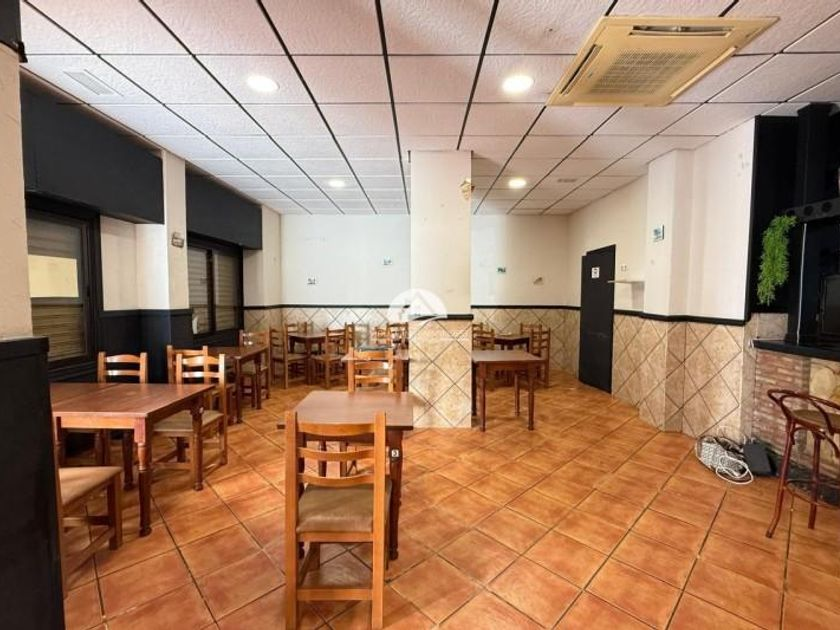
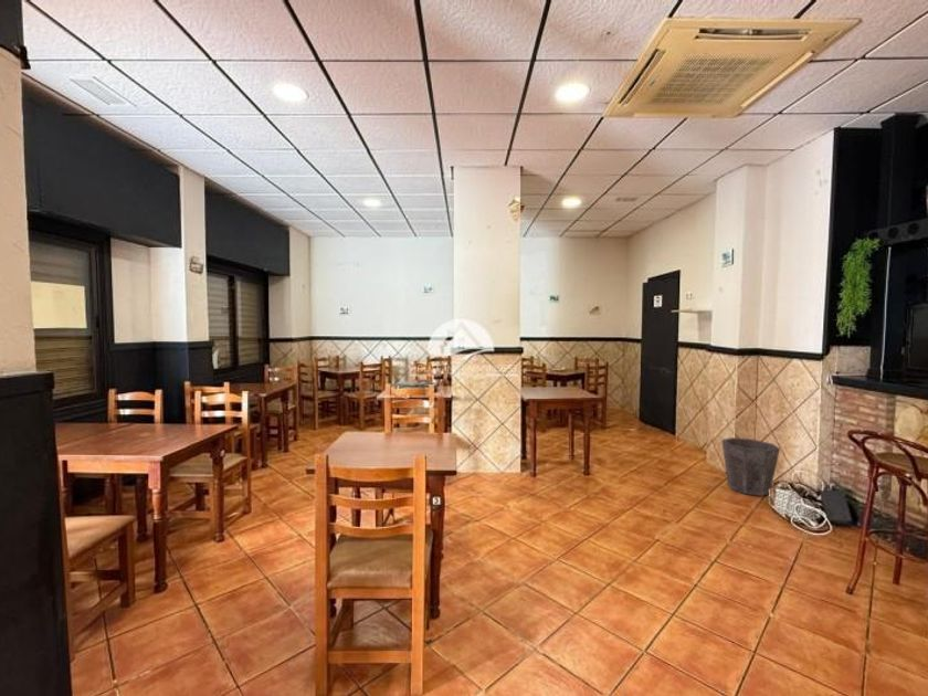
+ waste bin (748, 466)
